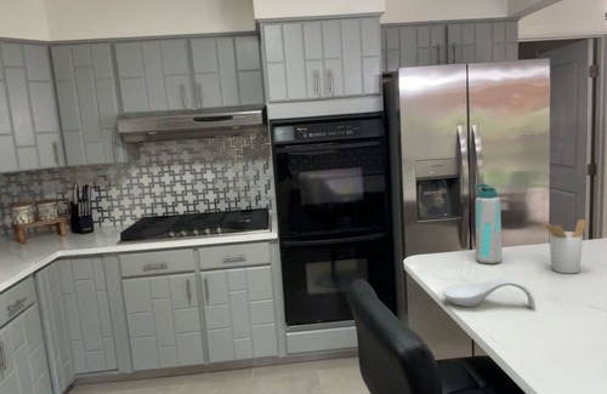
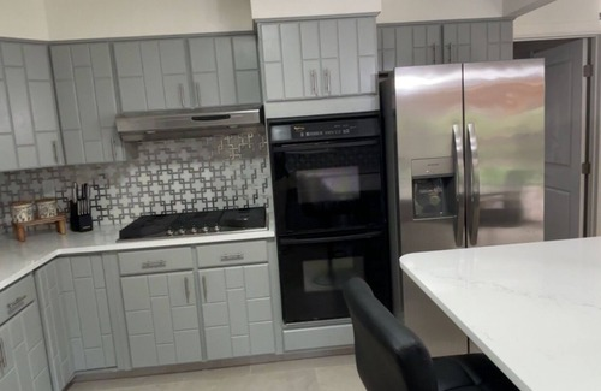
- spoon rest (487, 291)
- utensil holder (561, 245)
- water bottle (486, 223)
